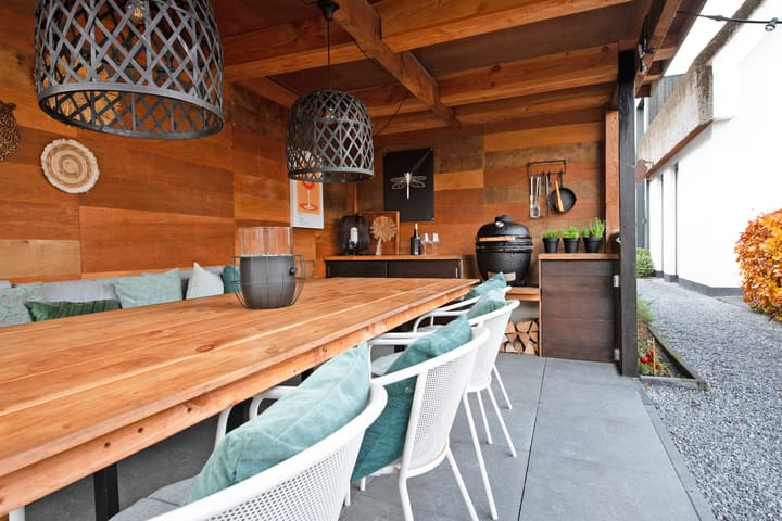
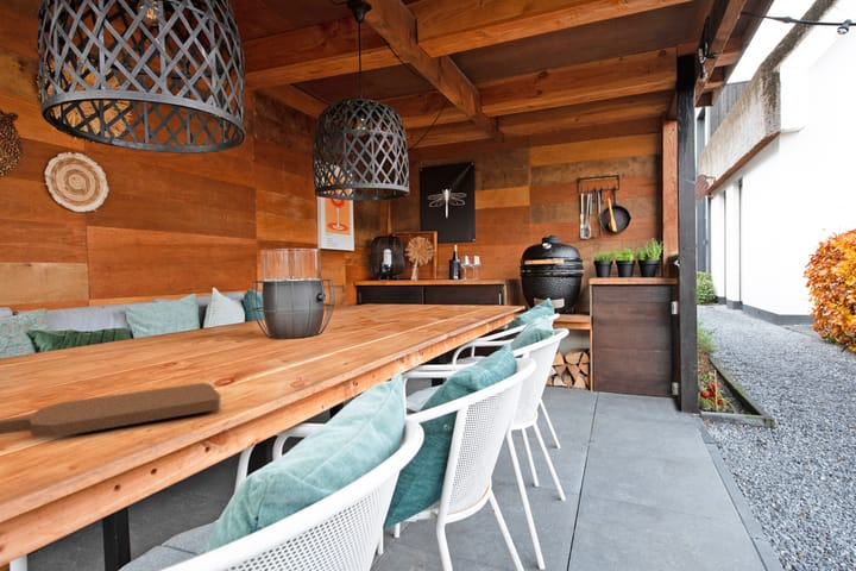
+ cutting board (90, 414)
